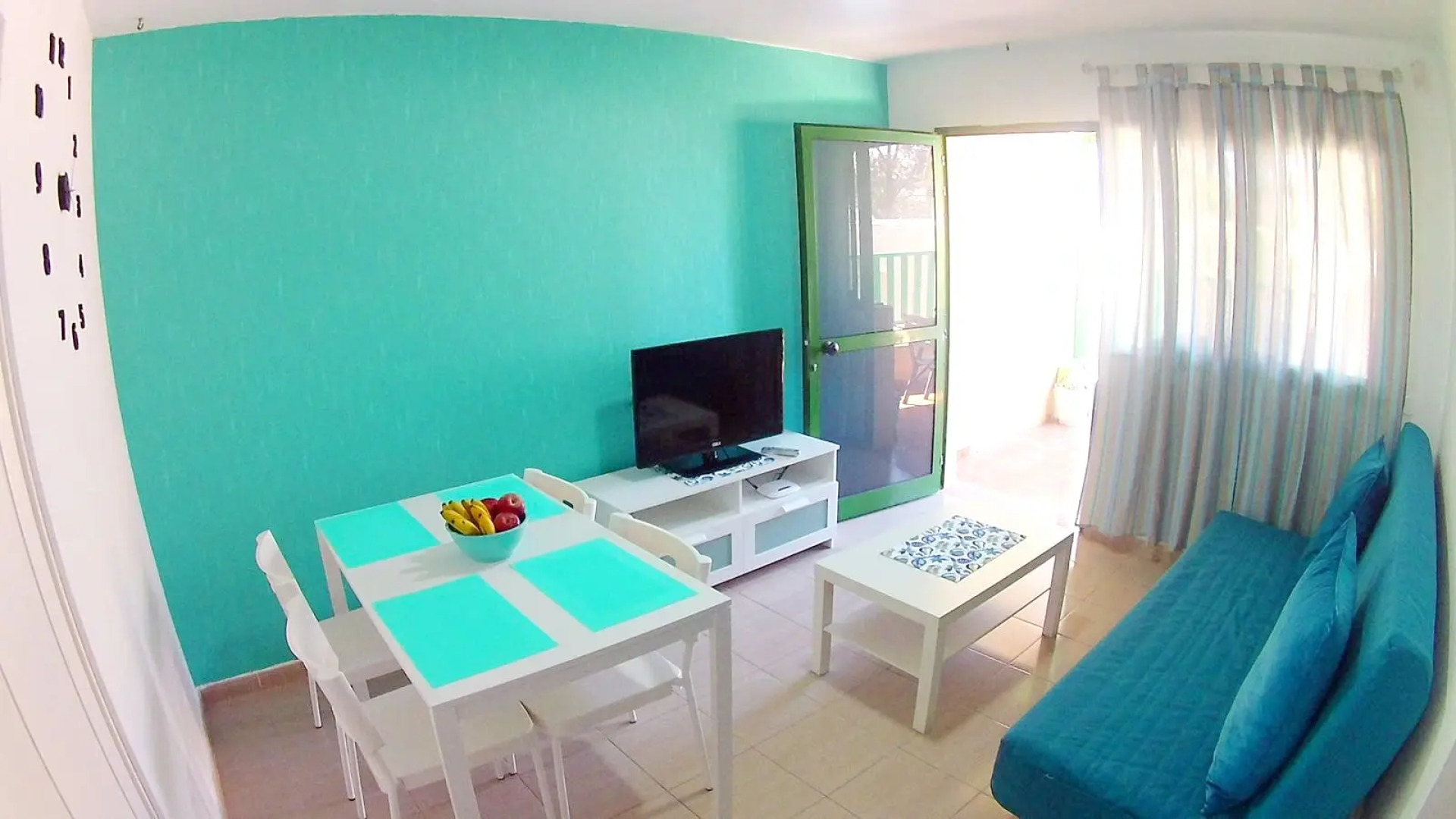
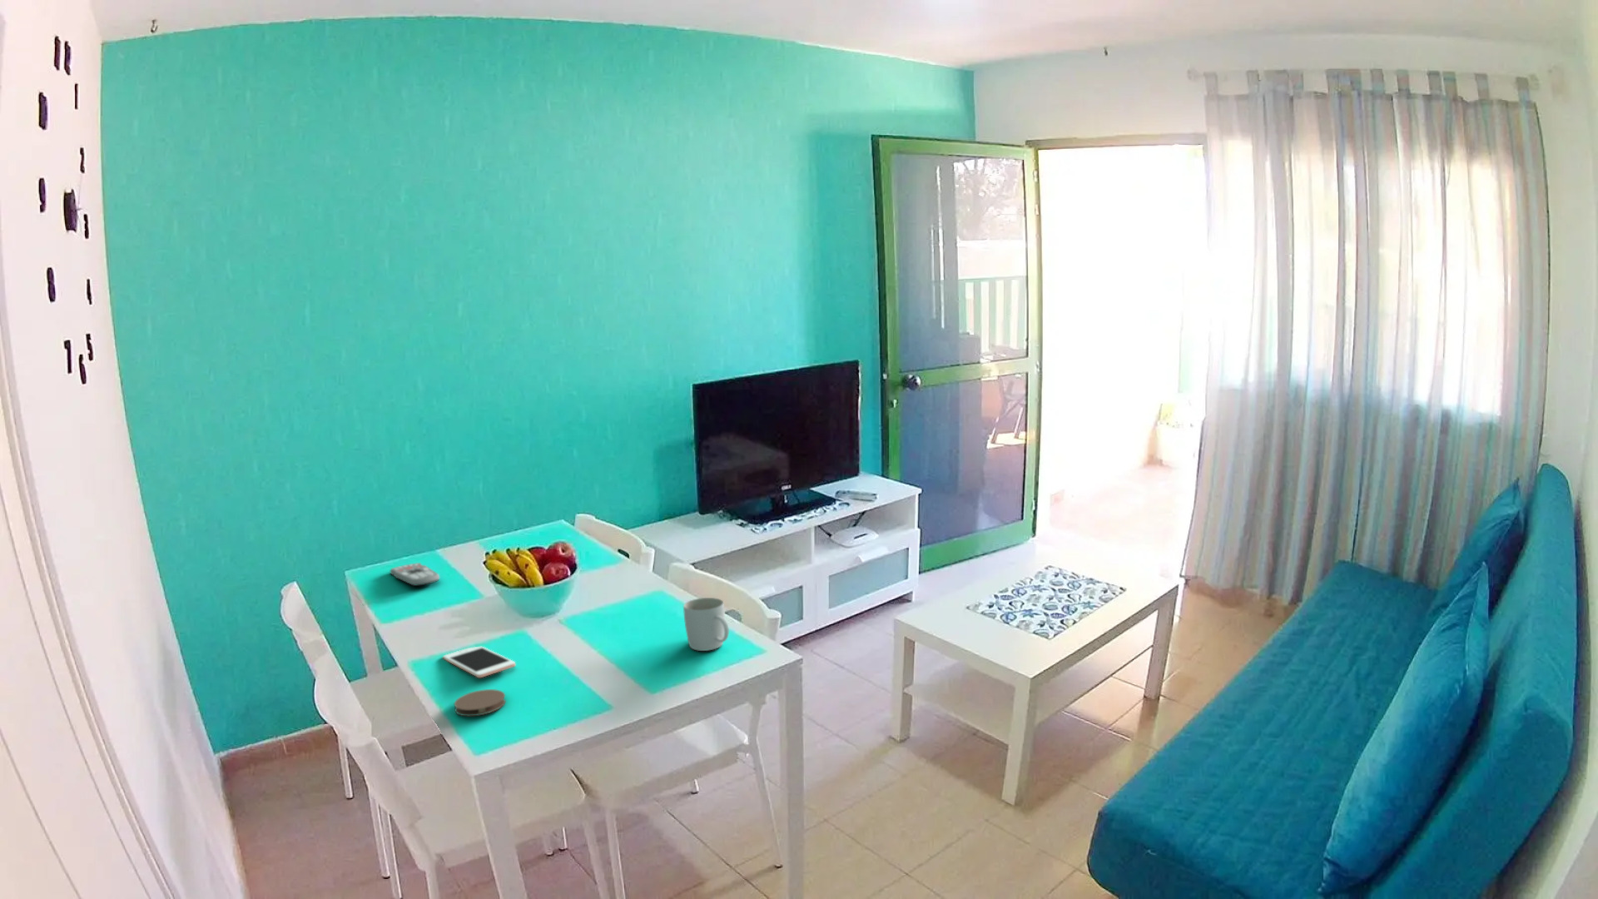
+ mug (709, 626)
+ remote control (415, 574)
+ coaster (480, 701)
+ cell phone (479, 660)
